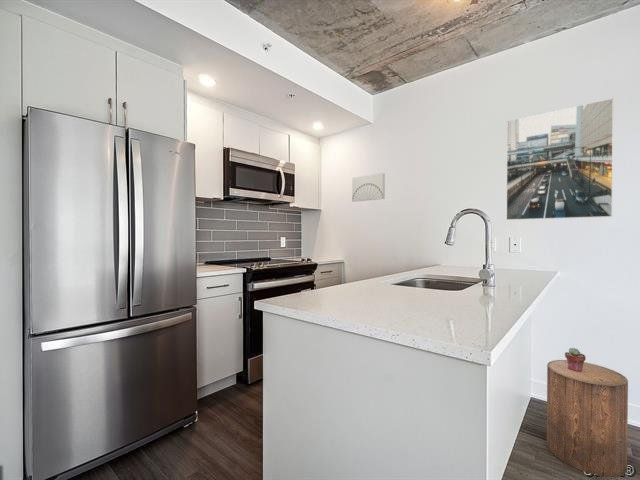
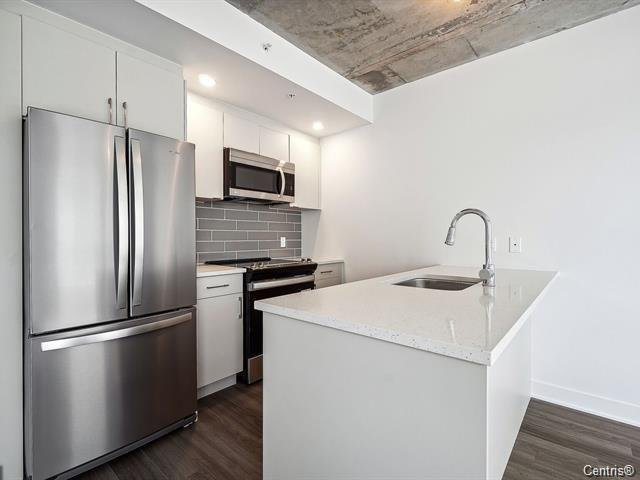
- potted succulent (575, 358)
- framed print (555, 164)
- wall art (367, 188)
- stool (584, 413)
